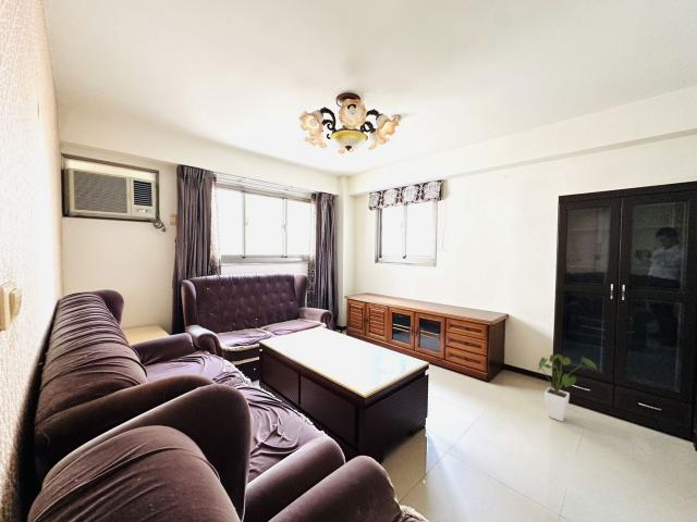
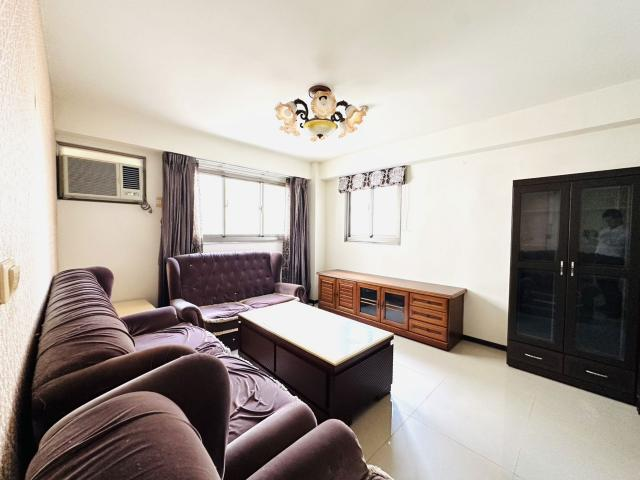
- house plant (565, 386)
